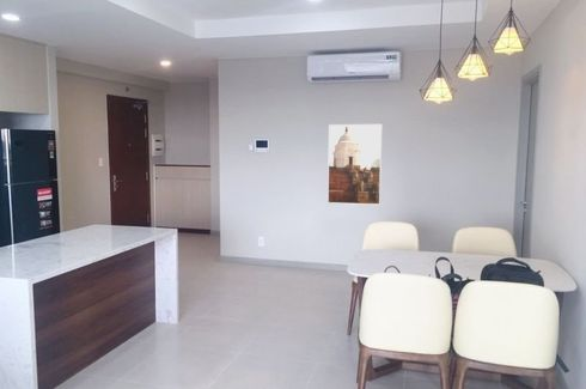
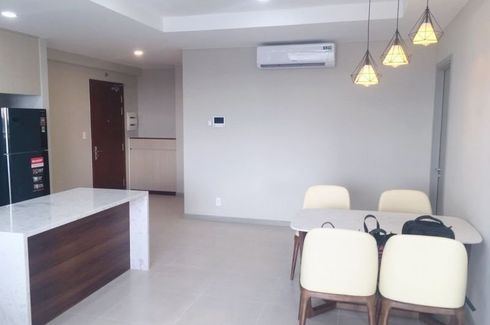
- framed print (354, 164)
